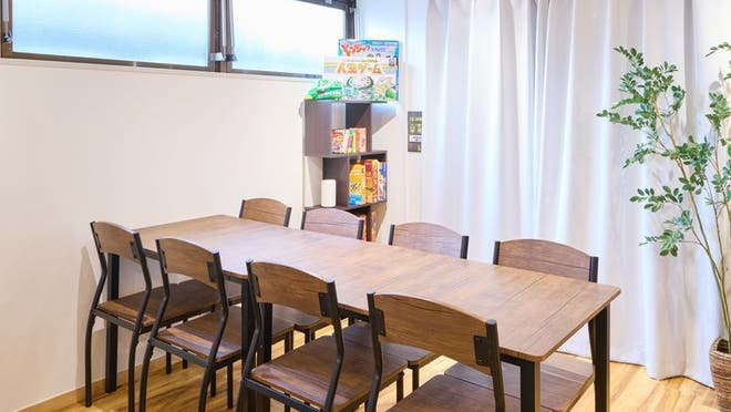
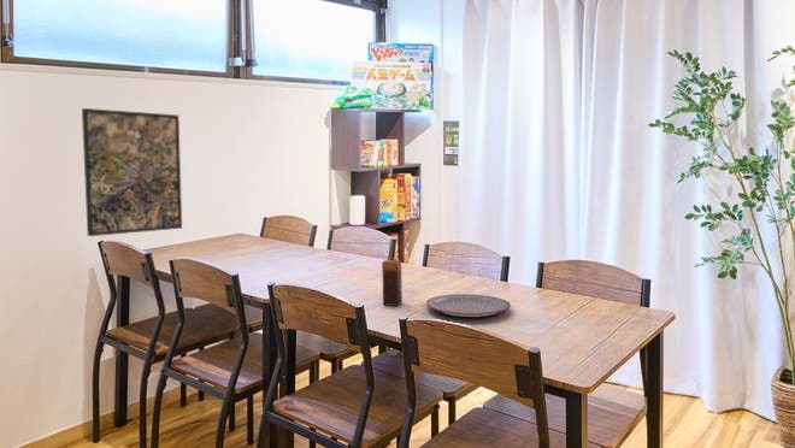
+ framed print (135, 172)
+ candle (391, 282)
+ plate (467, 306)
